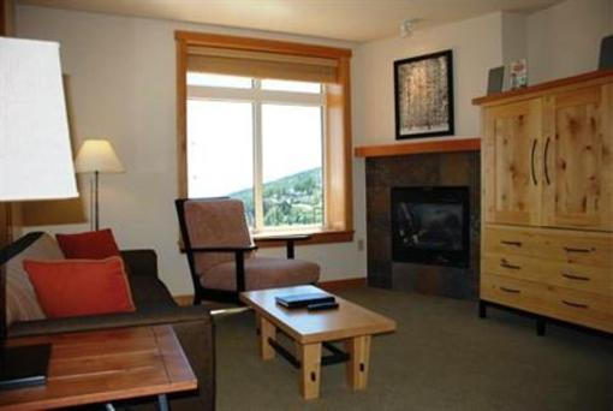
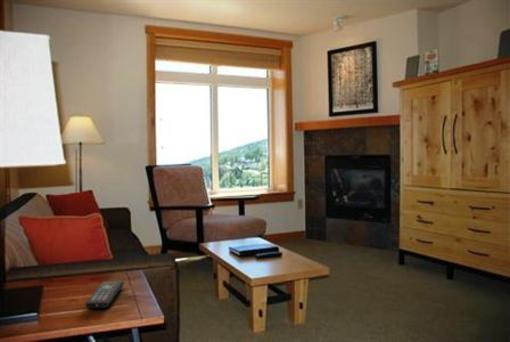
+ remote control (106, 293)
